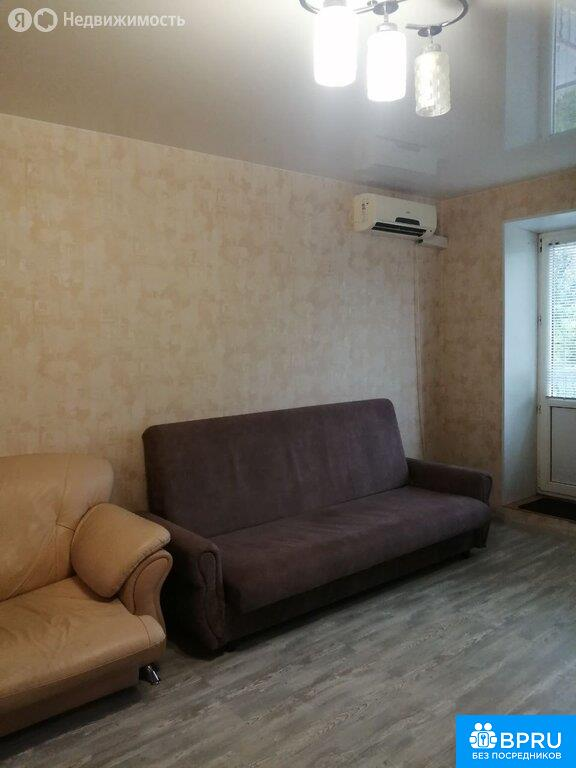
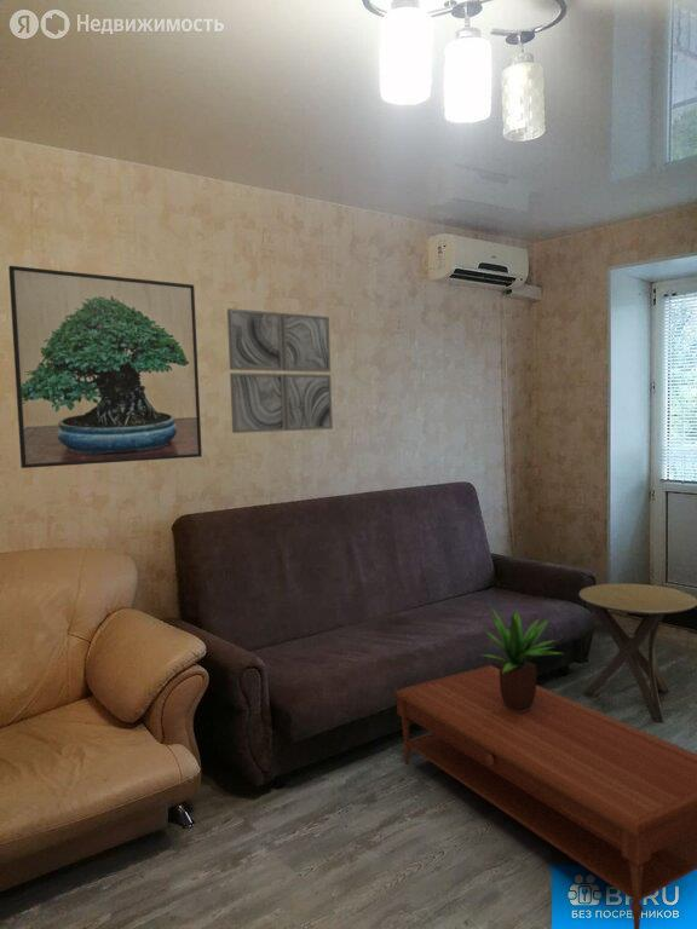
+ wall art (283, 370)
+ coffee table (545, 769)
+ potted plant (517, 659)
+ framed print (113, 369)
+ side table (636, 648)
